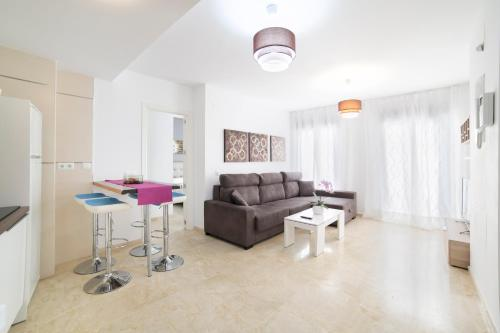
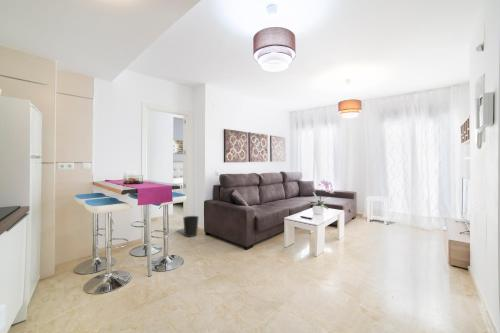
+ side table (372, 209)
+ wastebasket (190, 226)
